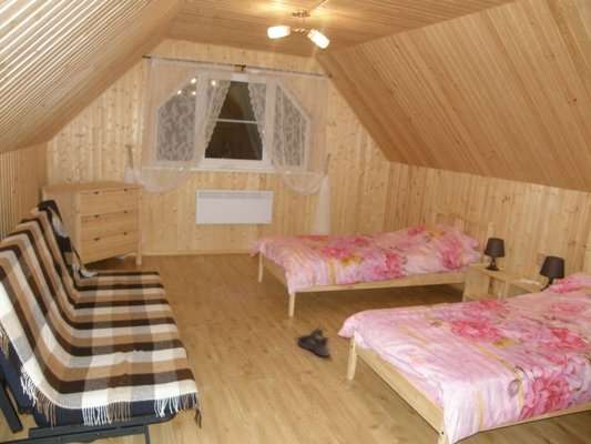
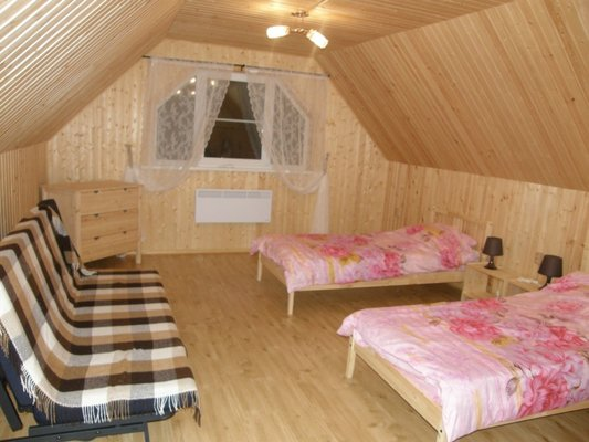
- shoe (314, 336)
